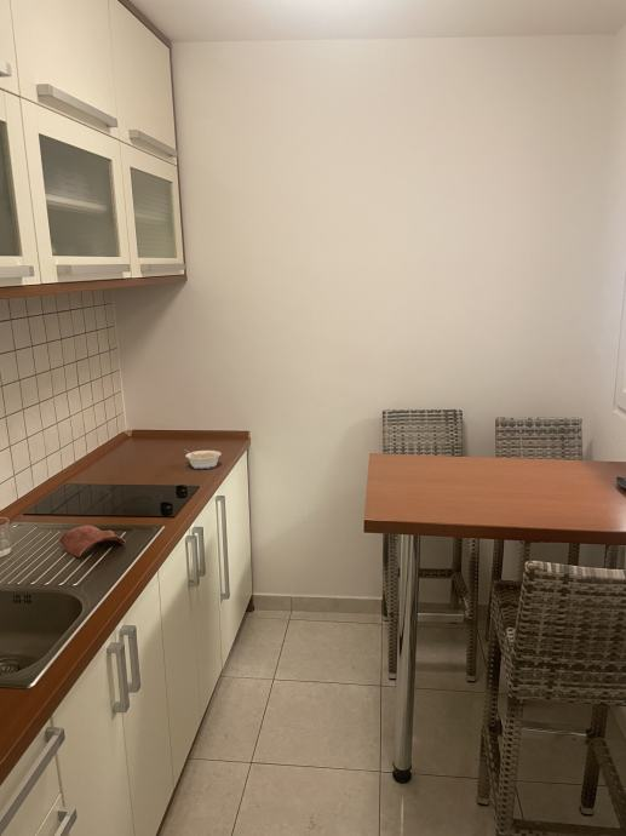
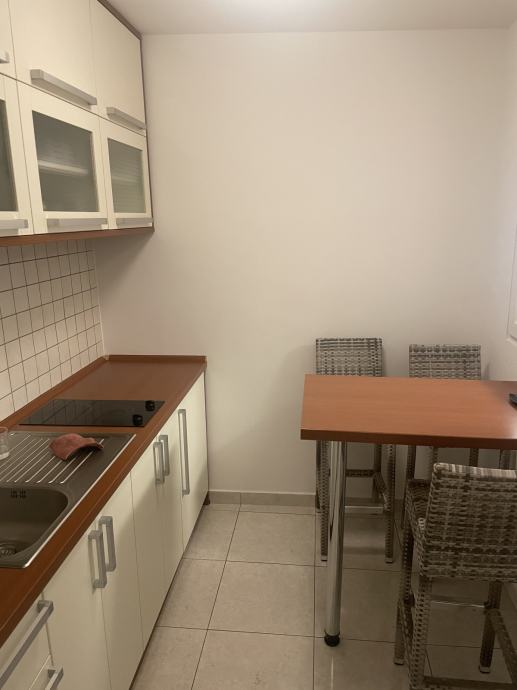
- legume (202, 458)
